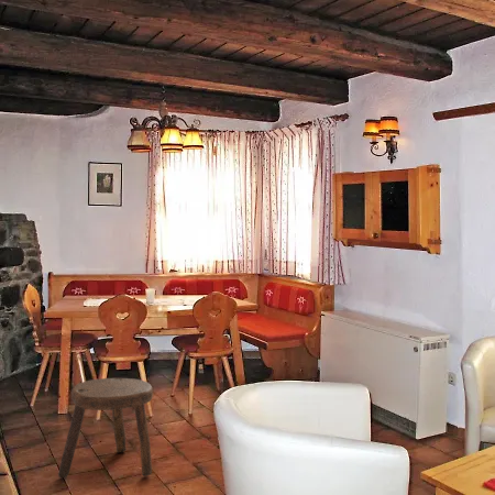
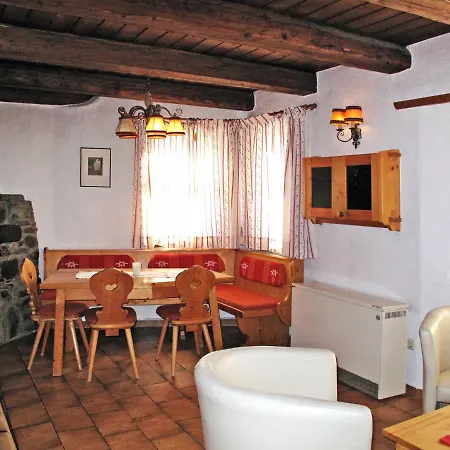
- stool (113, 427)
